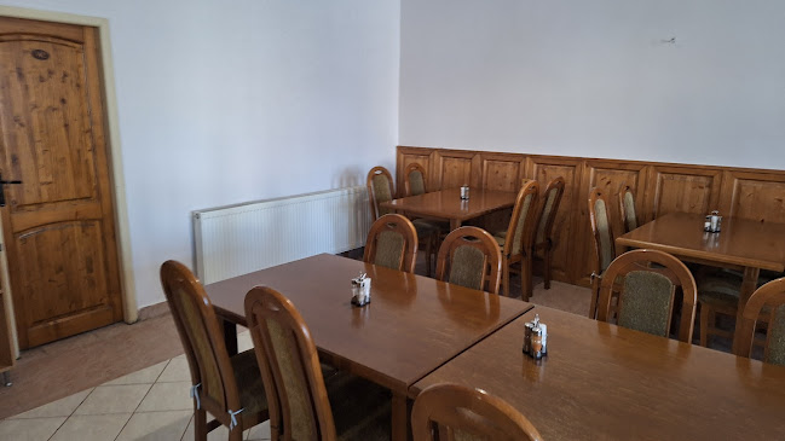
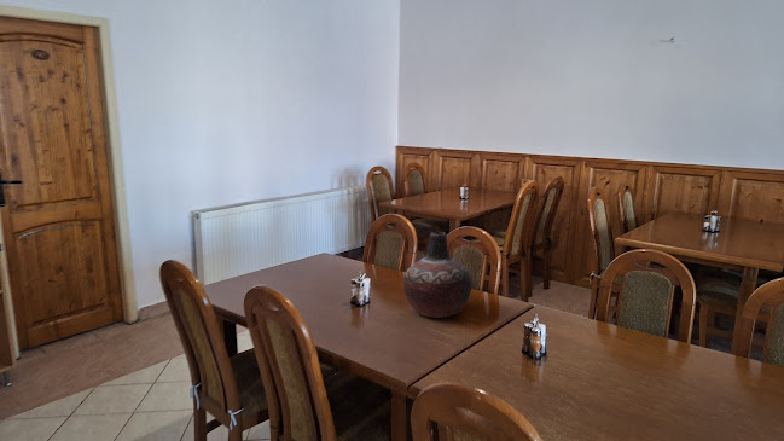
+ vase (437, 272)
